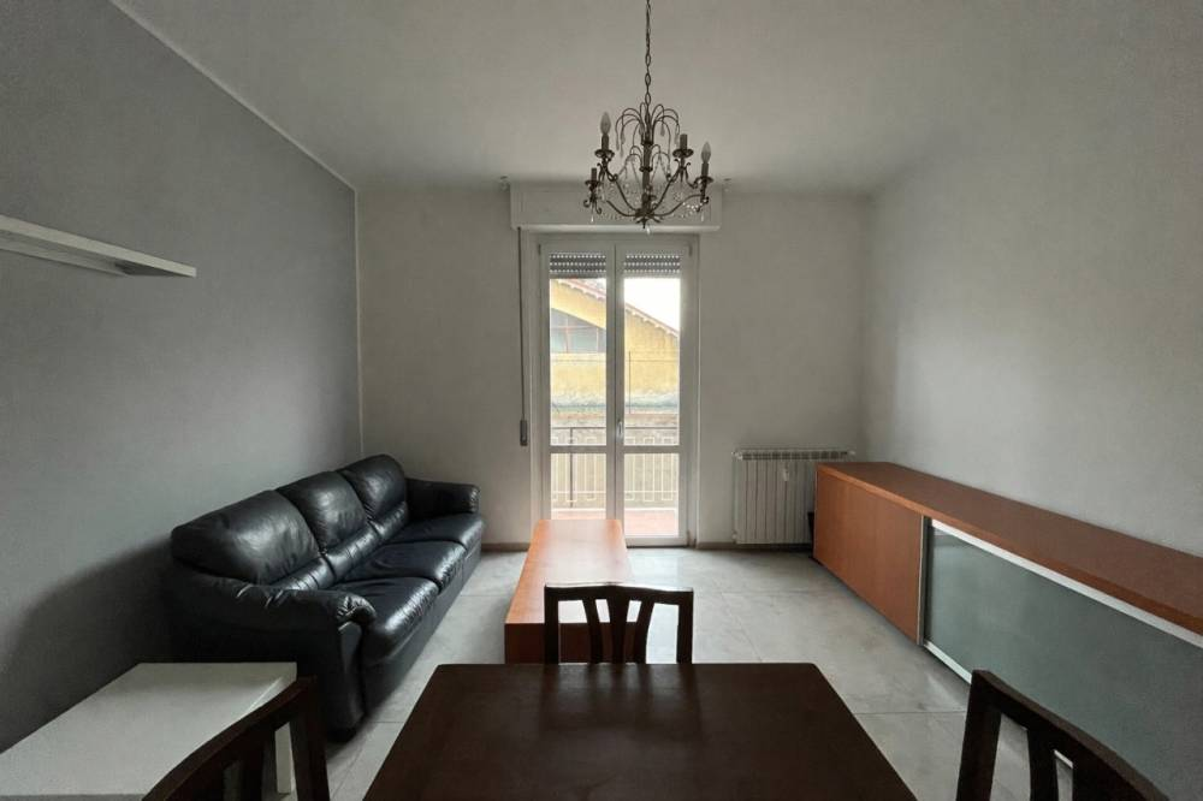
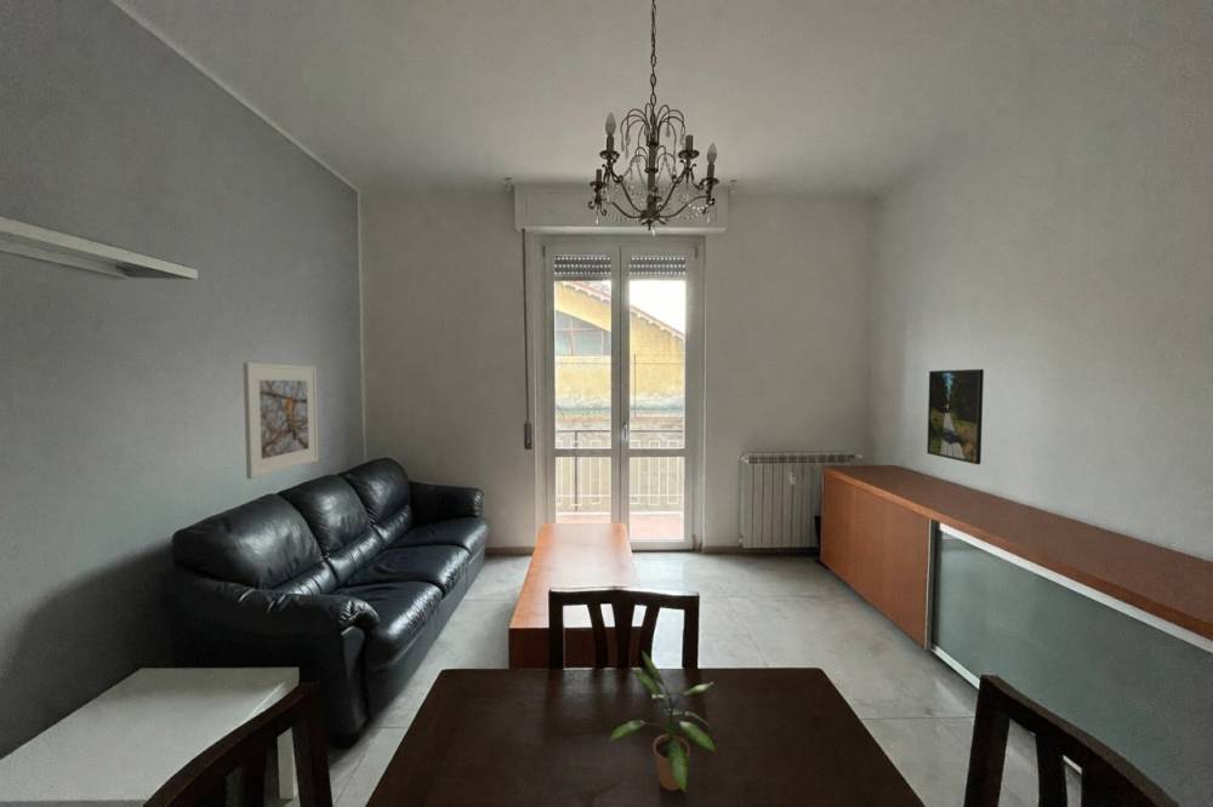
+ potted plant (665, 710)
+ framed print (952, 414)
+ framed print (284, 417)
